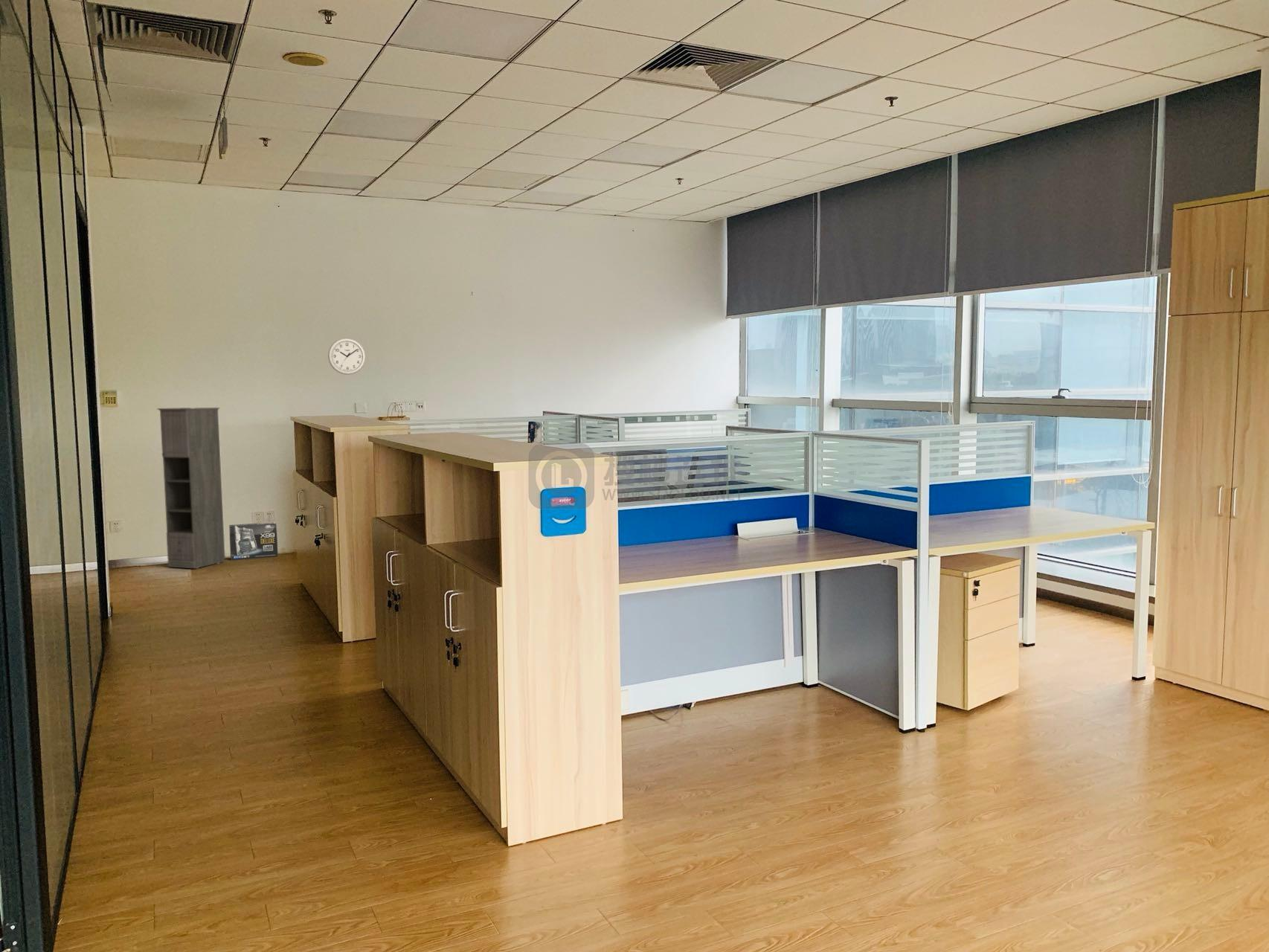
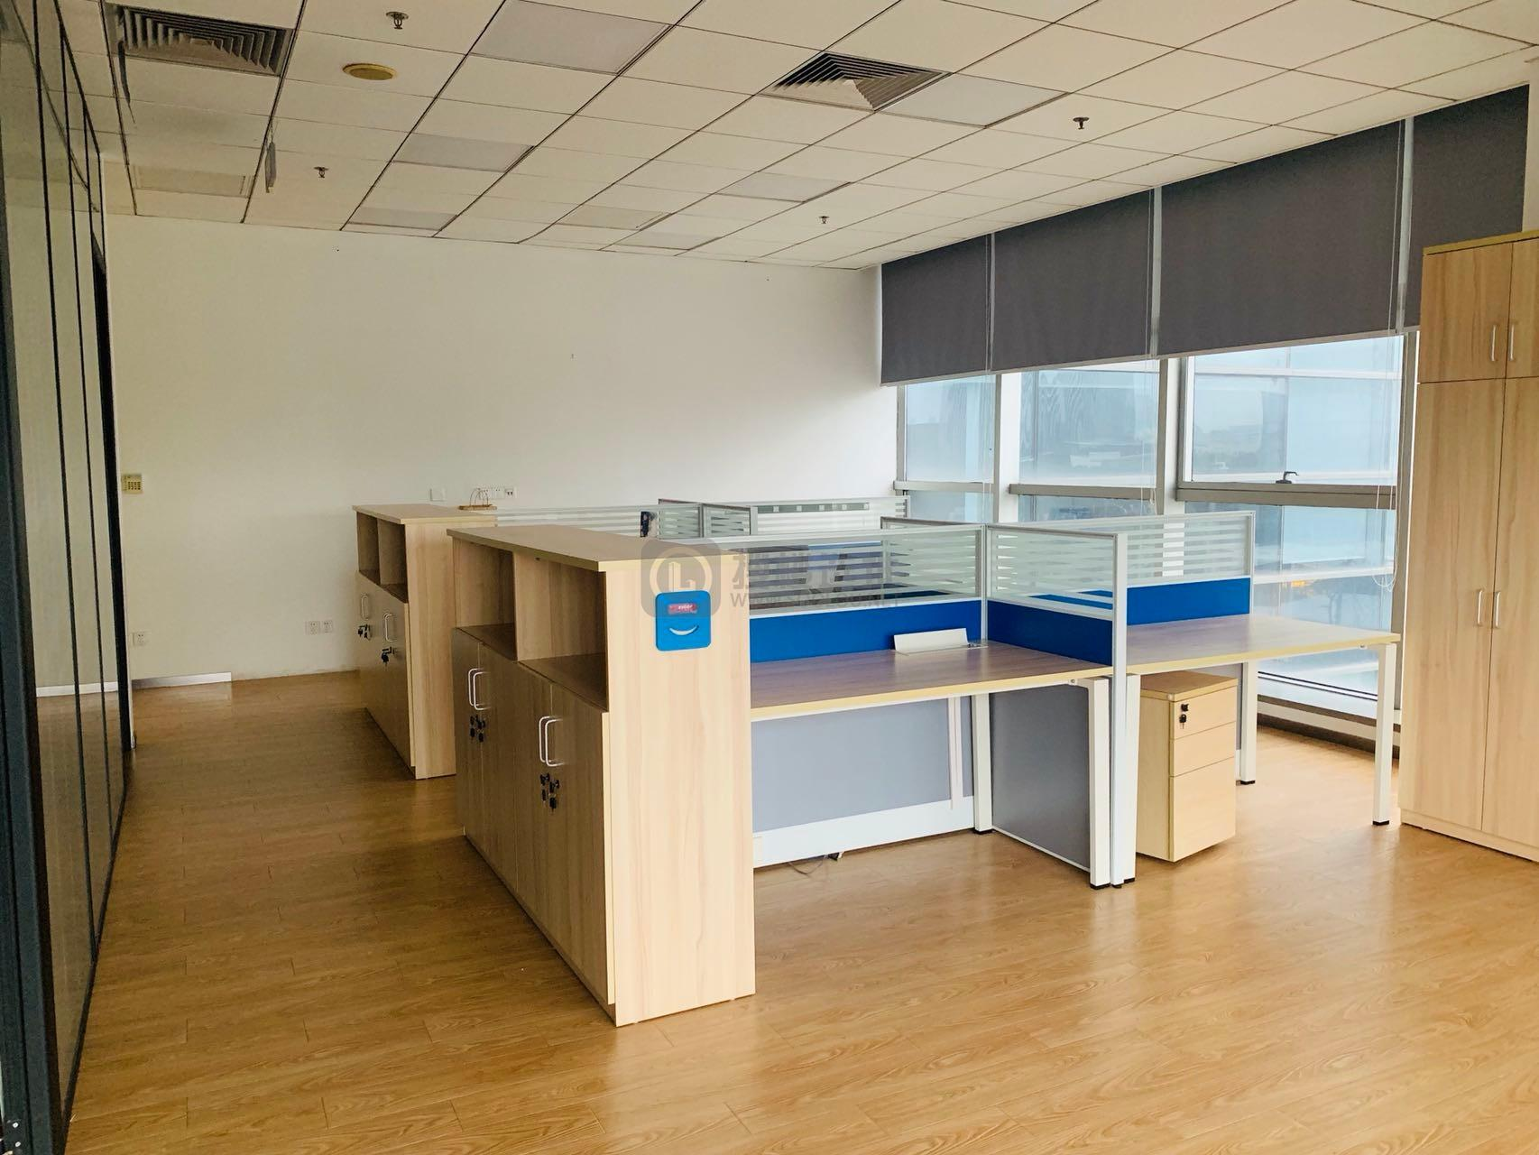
- wall clock (347, 356)
- box (253, 541)
- storage cabinet (193, 486)
